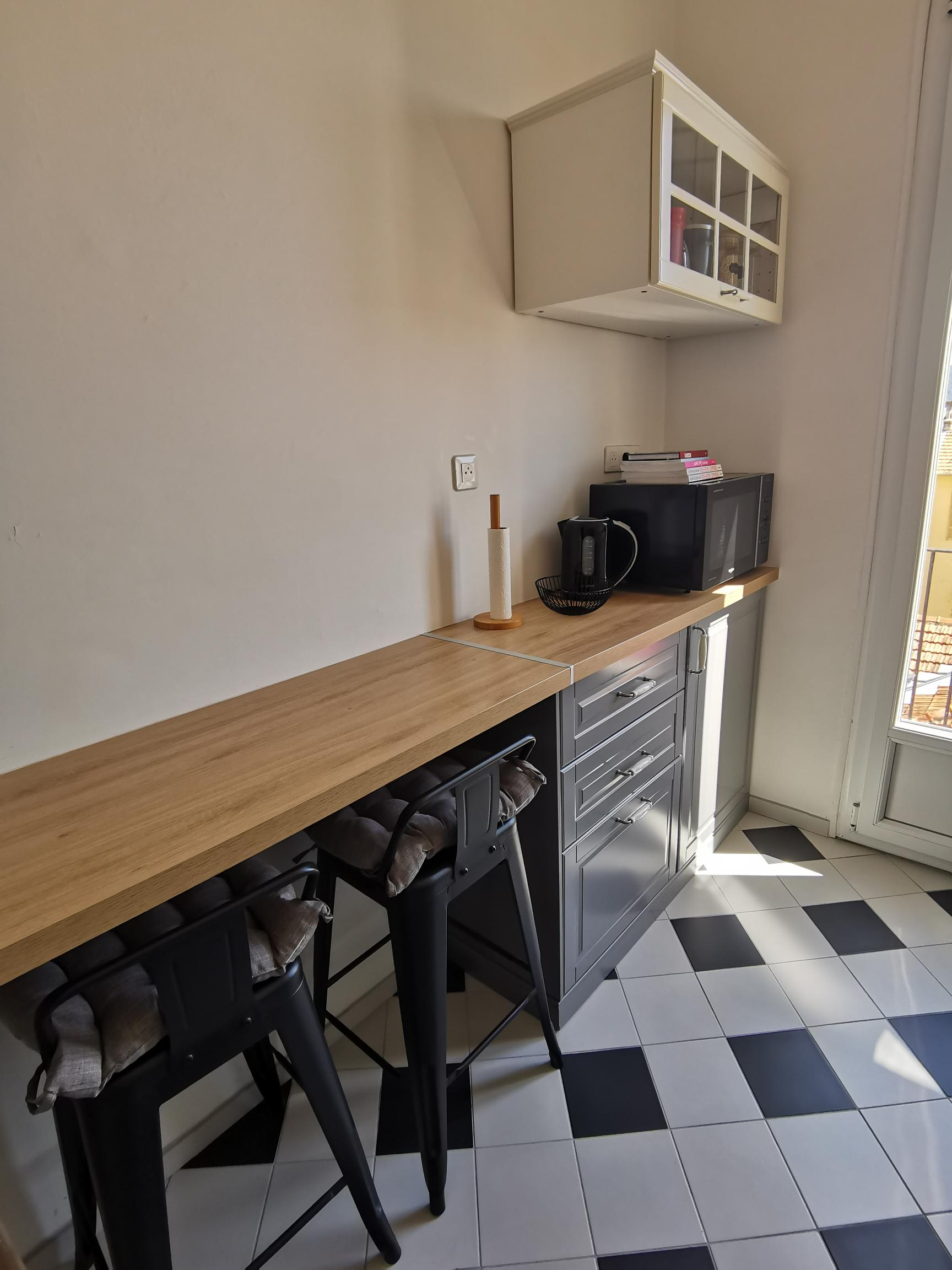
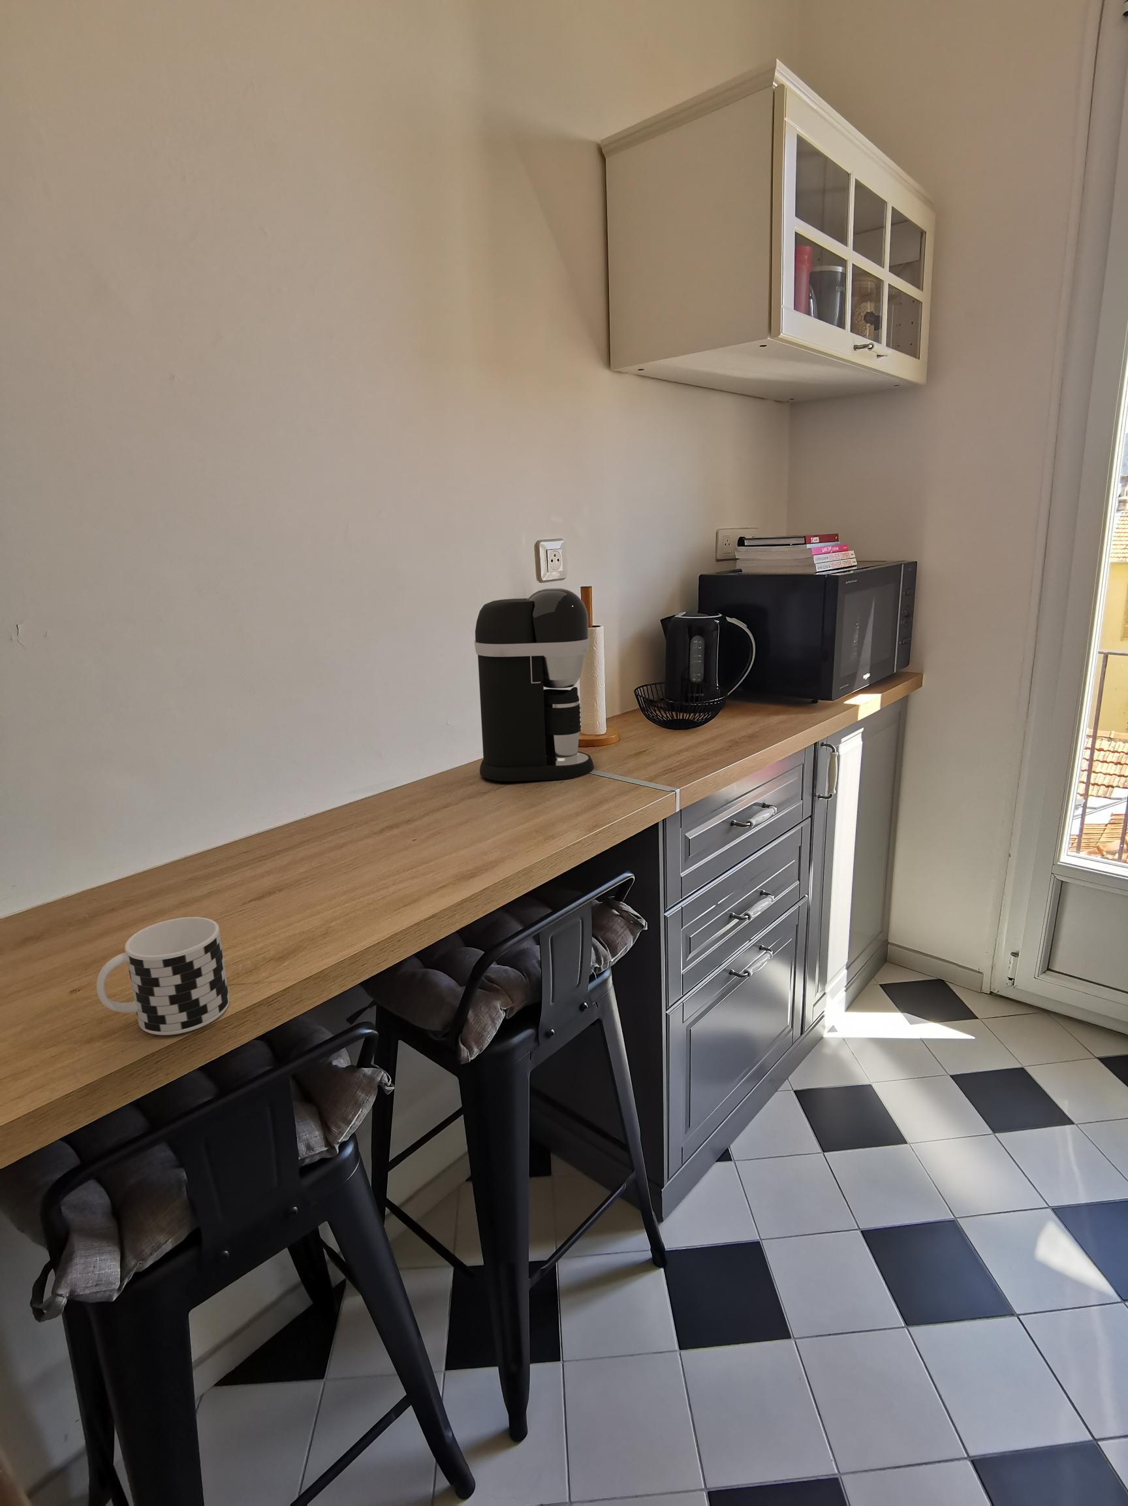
+ cup (164, 979)
+ coffee maker (533, 682)
